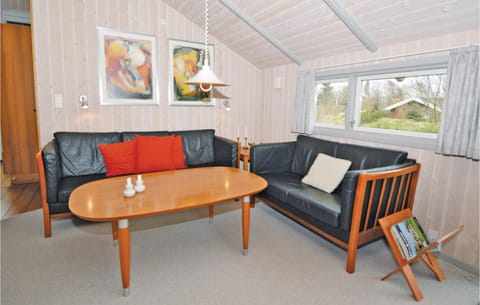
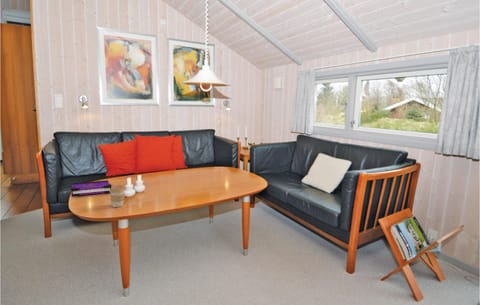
+ board game (94, 187)
+ coffee cup (117, 195)
